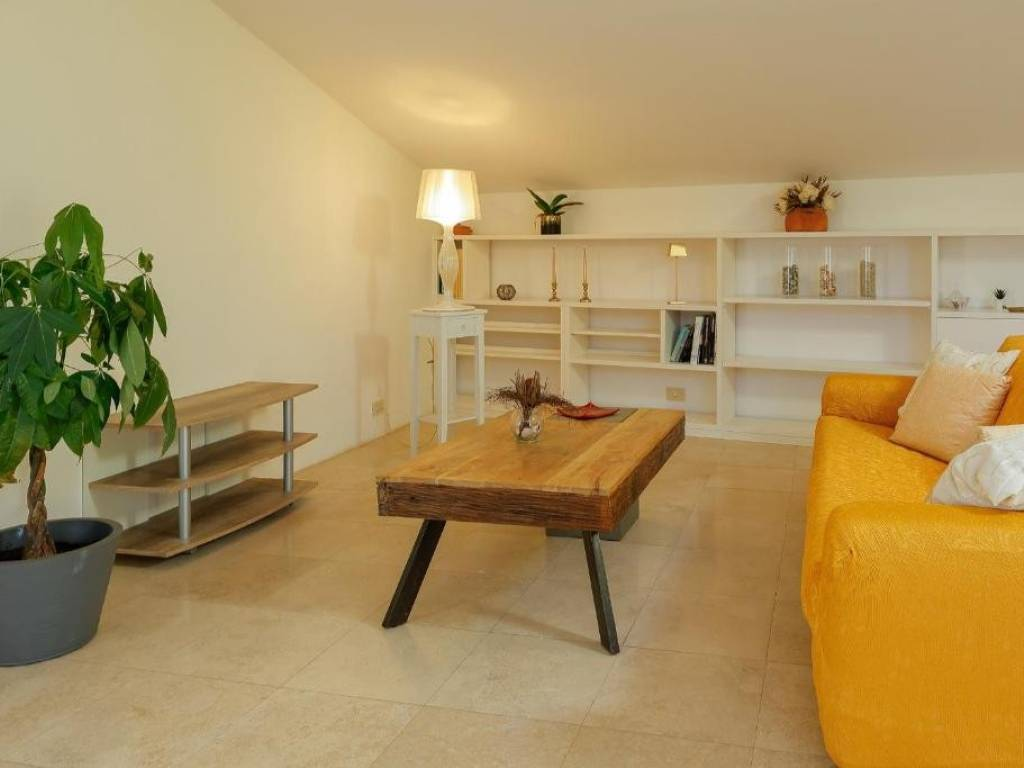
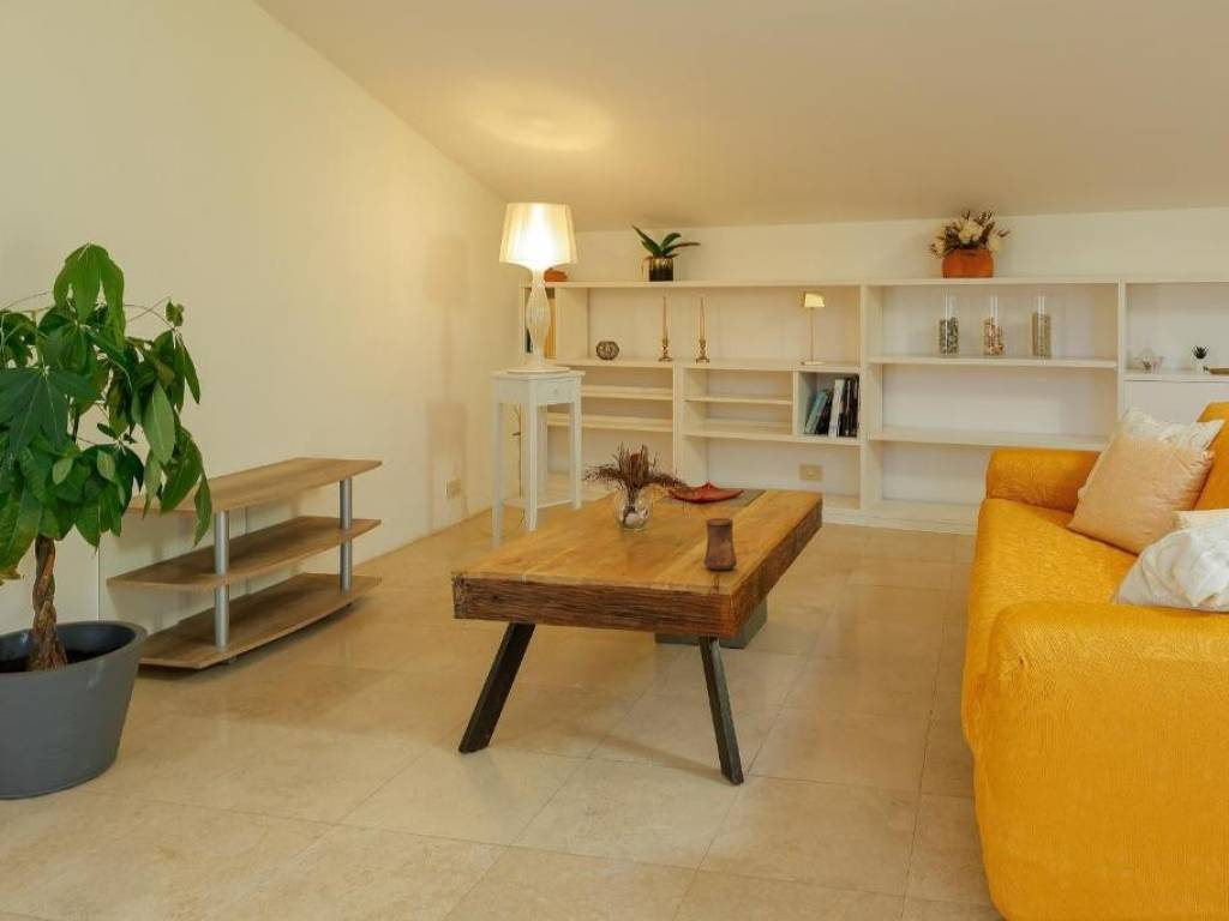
+ cup (720, 543)
